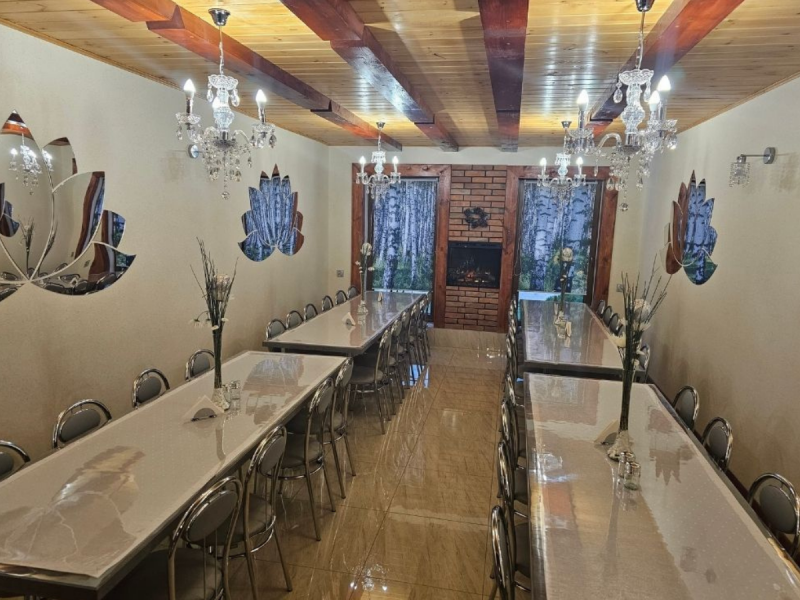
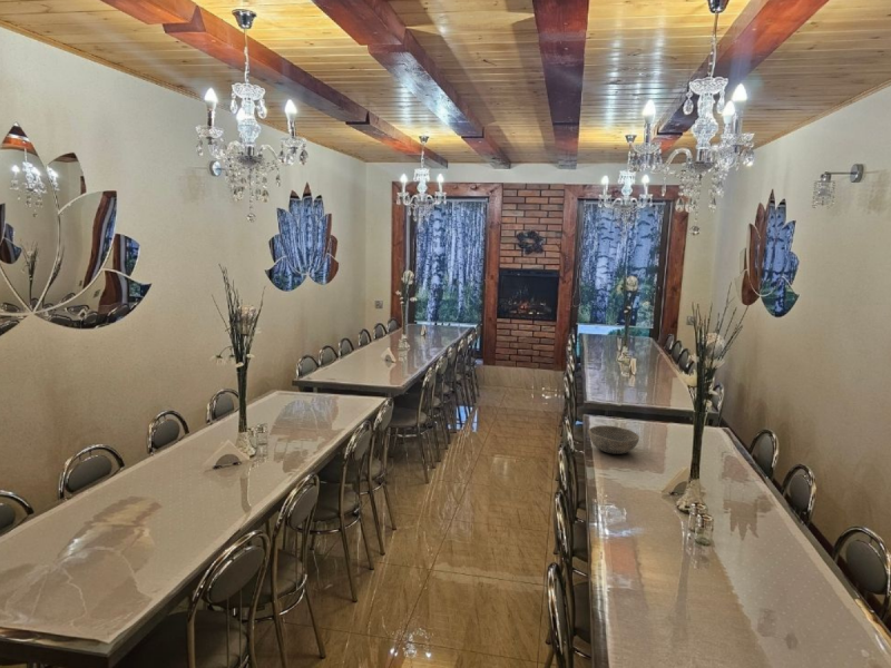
+ bowl (613, 441)
